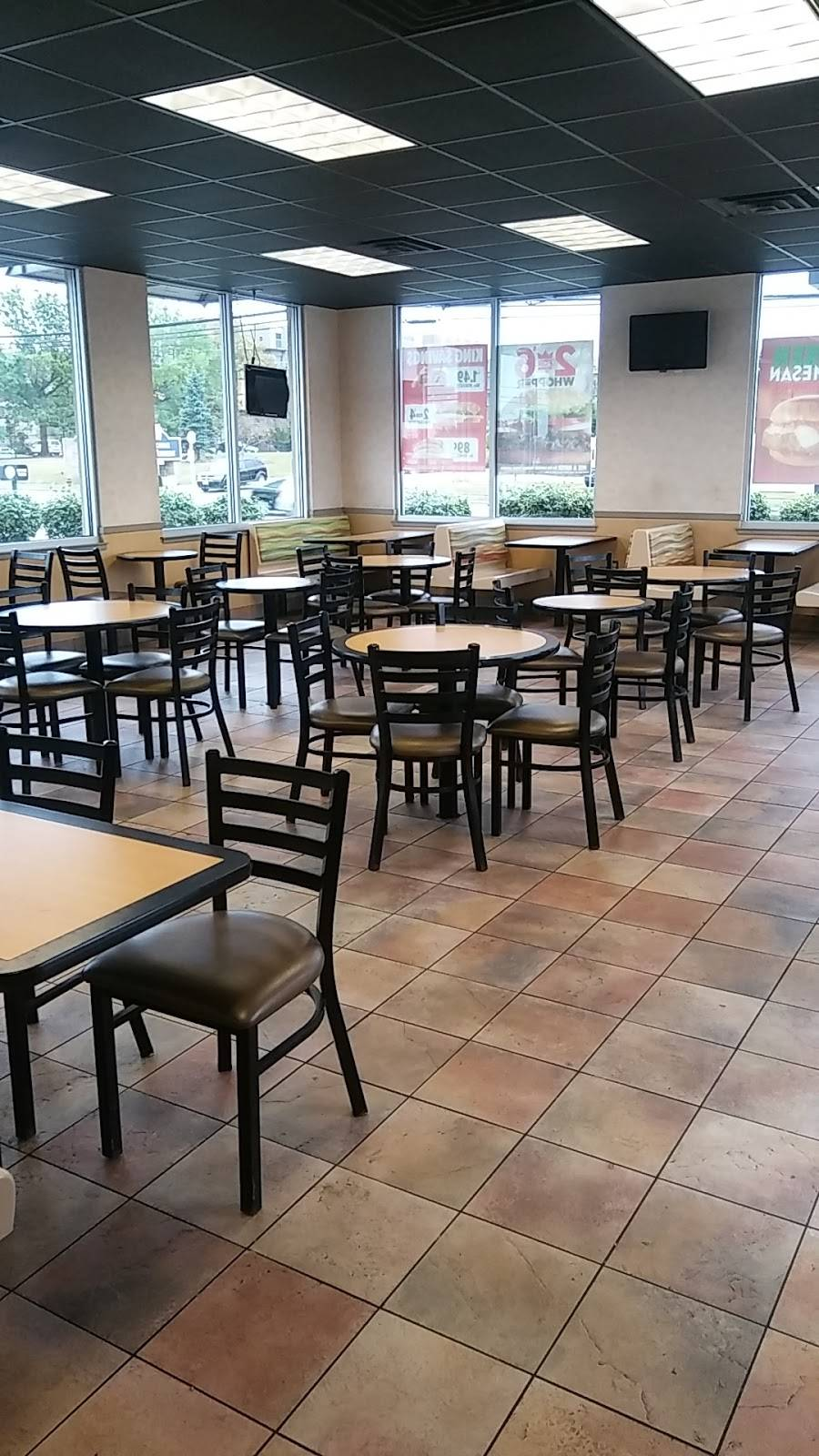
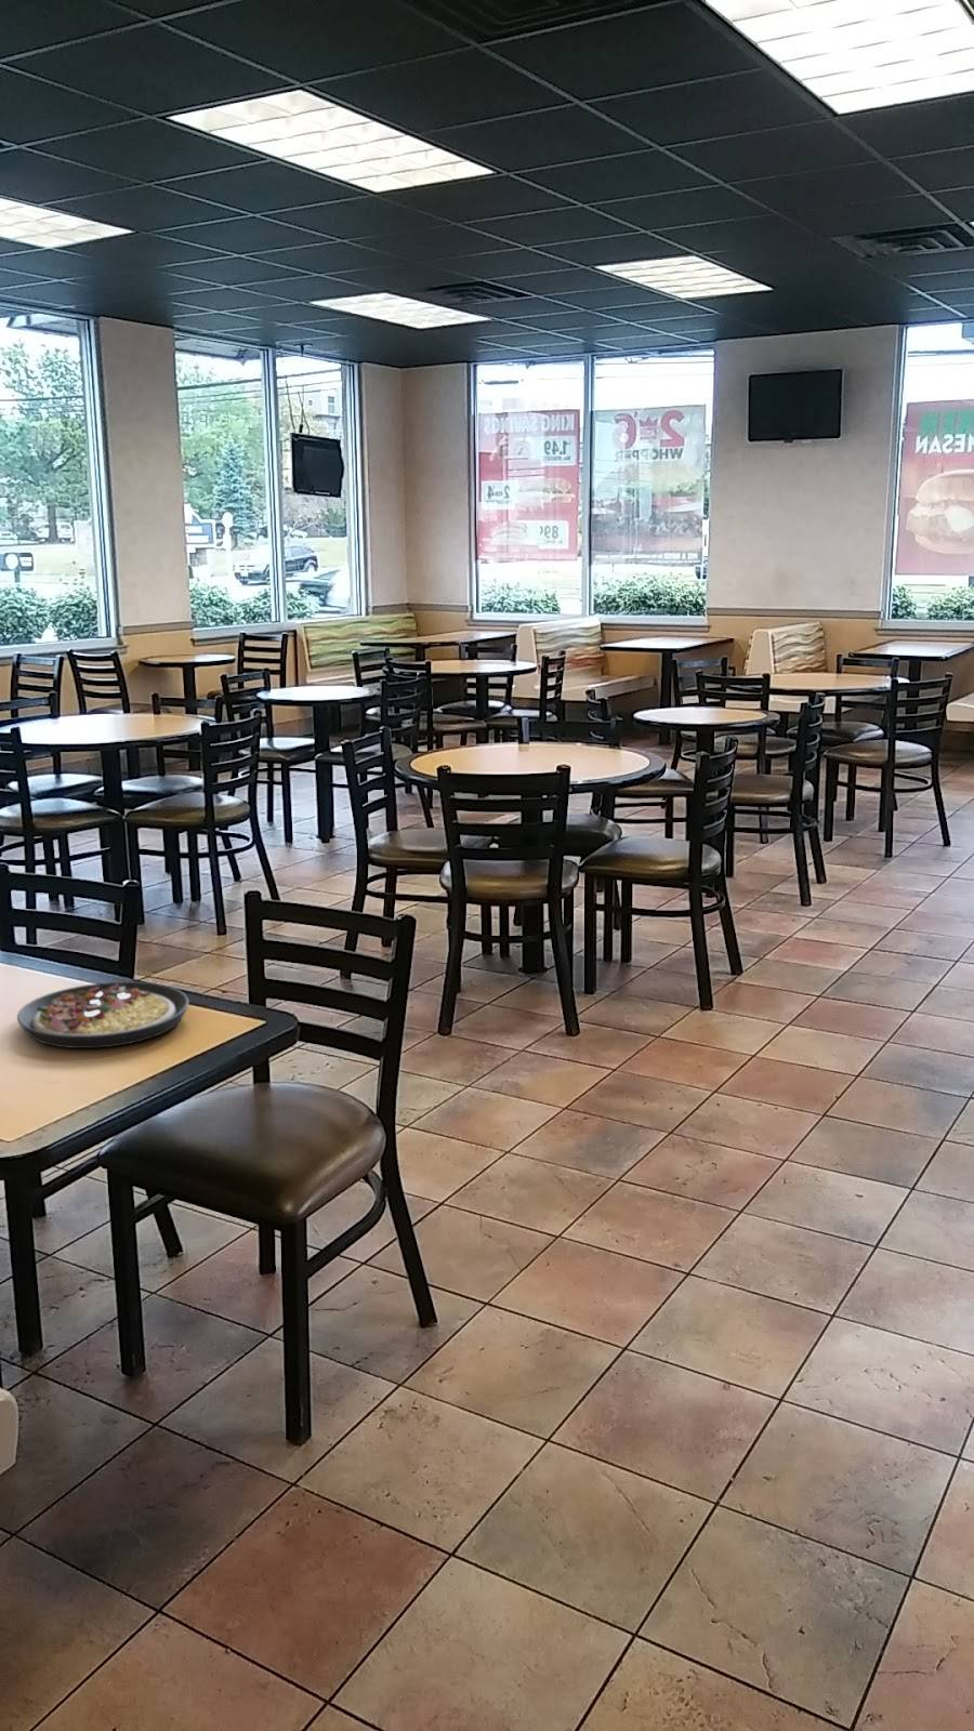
+ plate (103, 1011)
